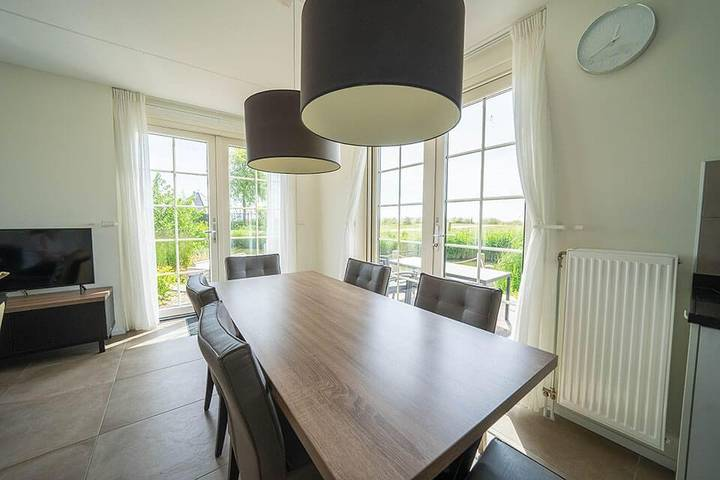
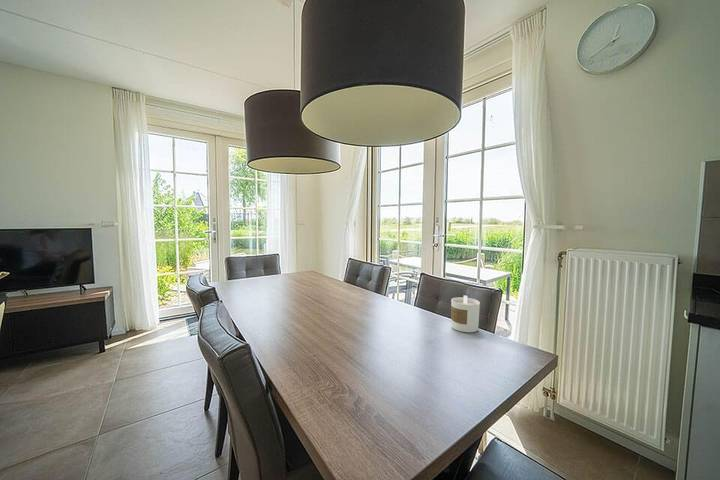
+ candle (465, 311)
